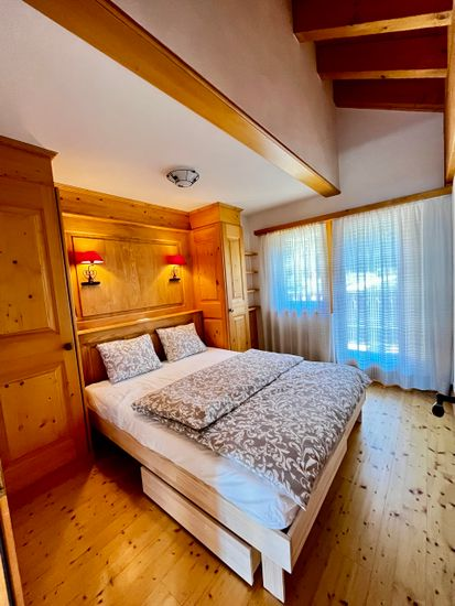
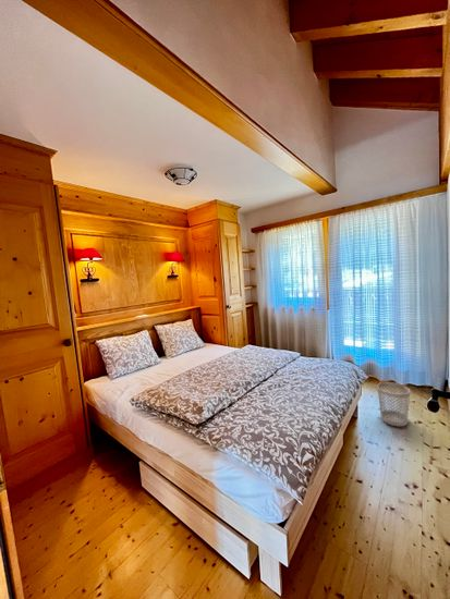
+ wastebasket (393, 404)
